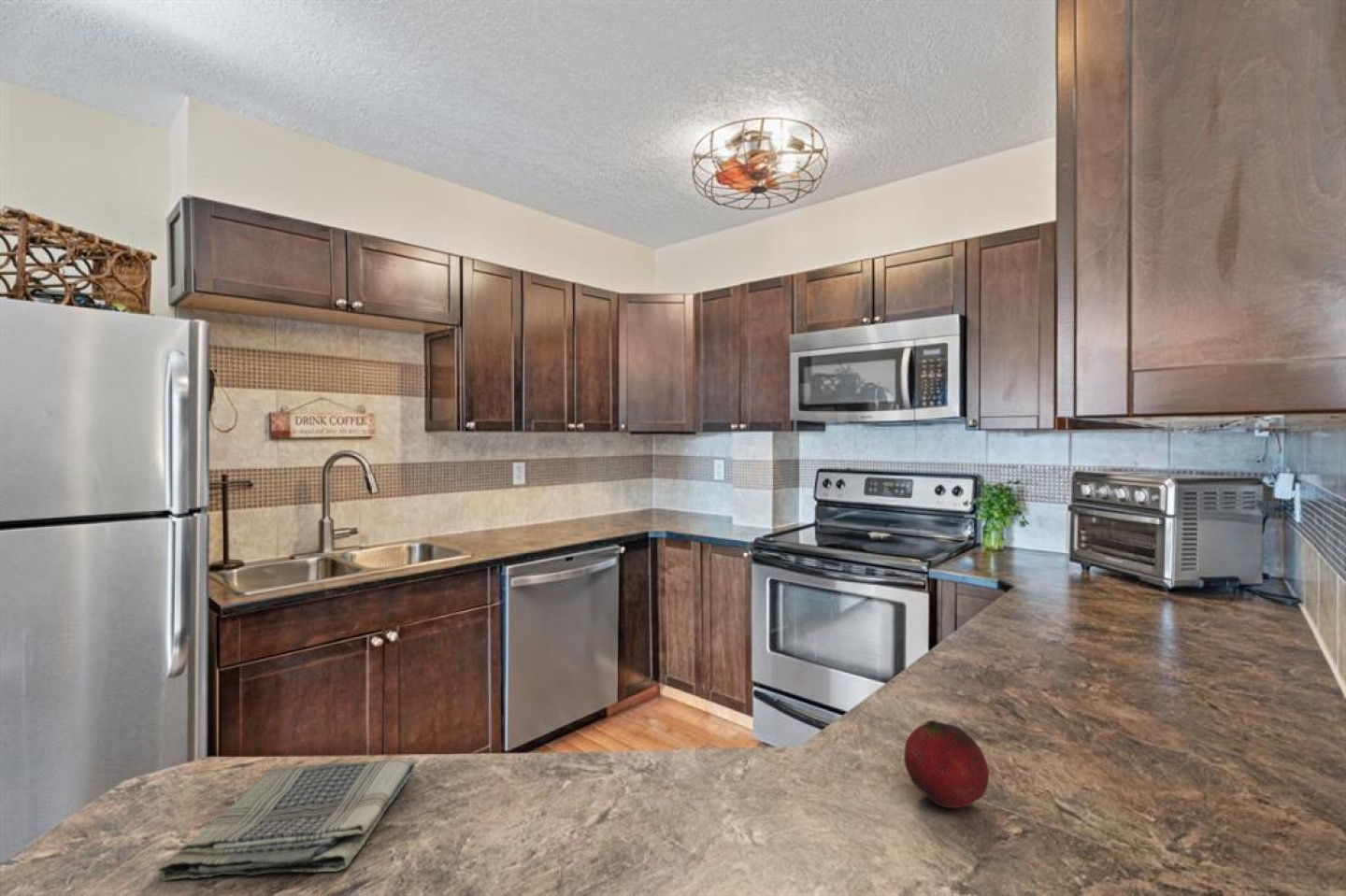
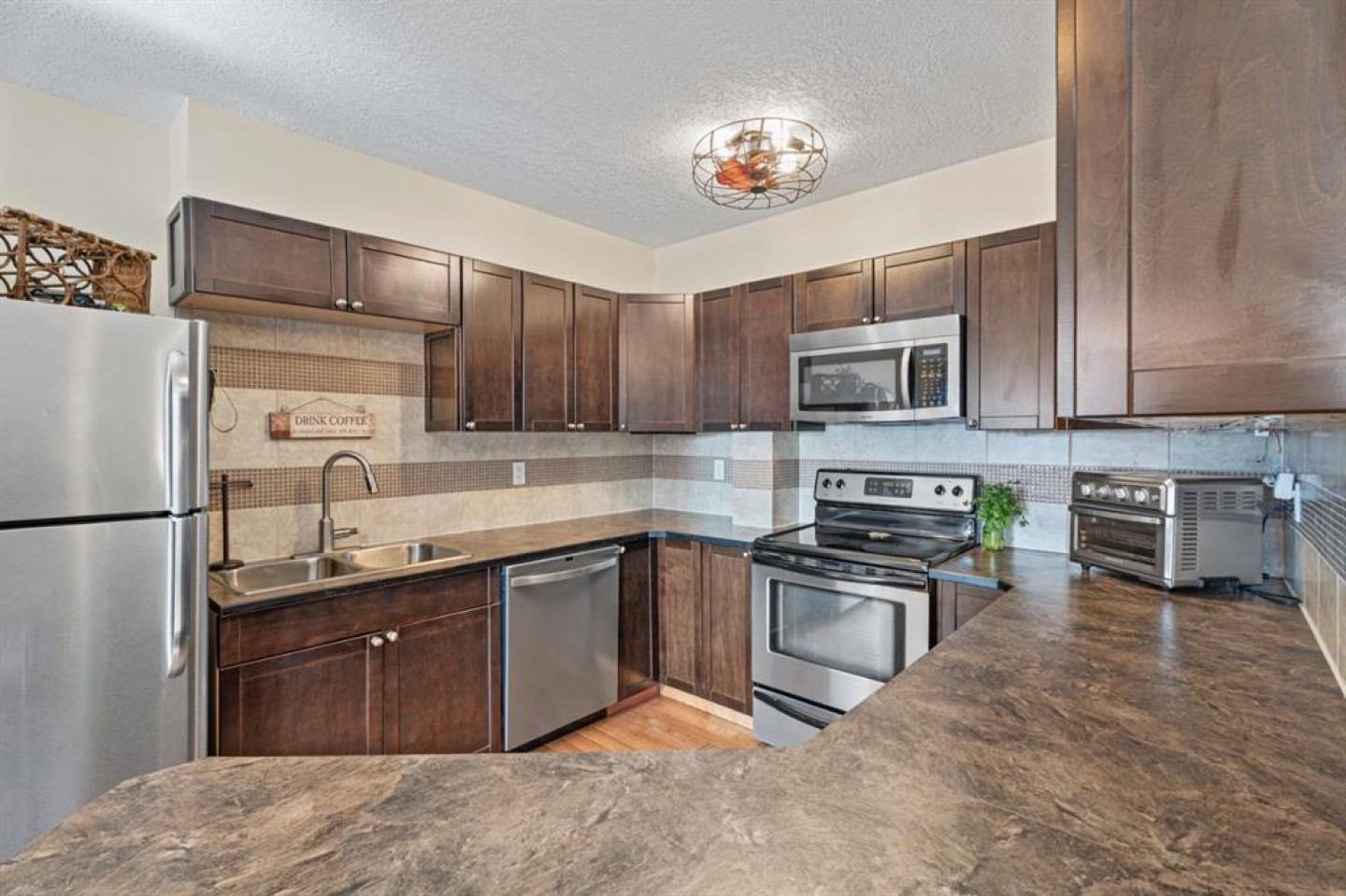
- dish towel (304, 807)
- fruit (945, 760)
